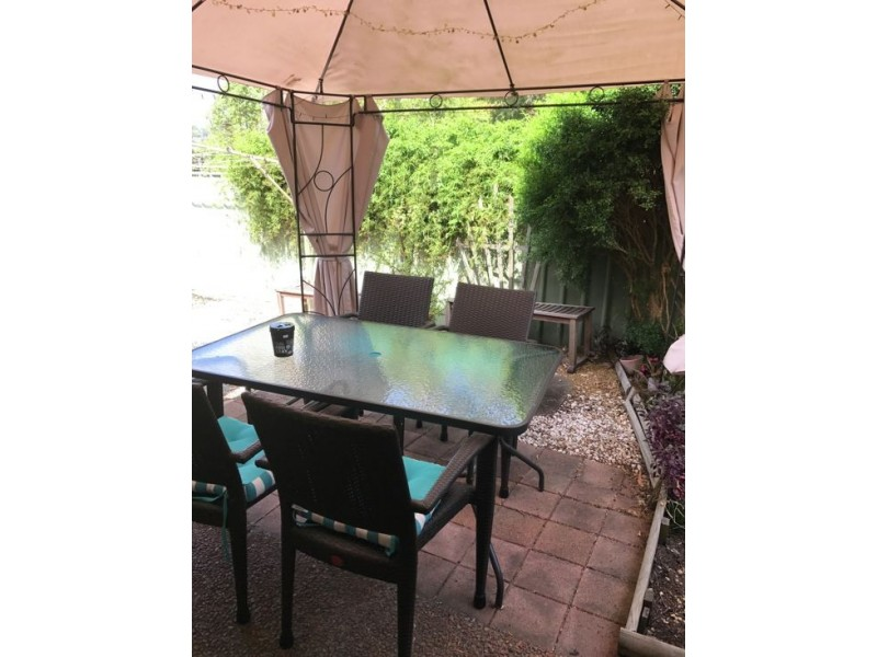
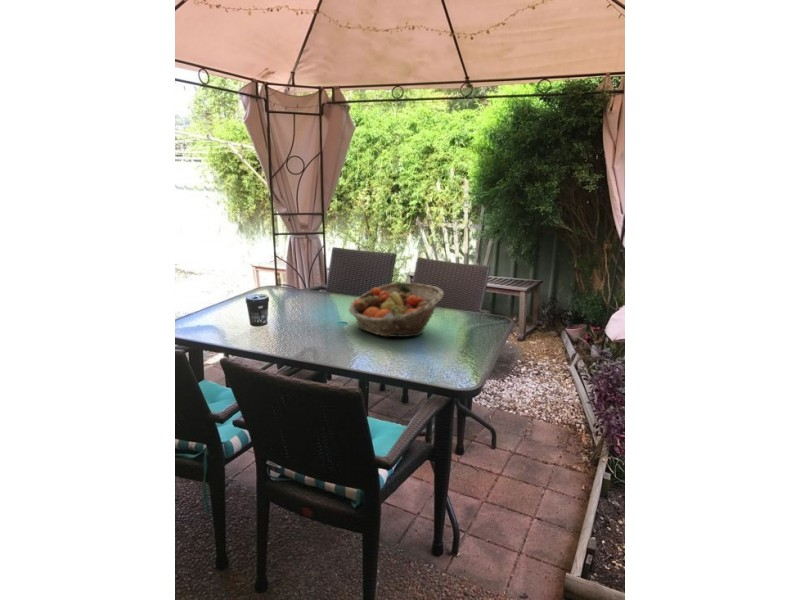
+ fruit basket (395, 307)
